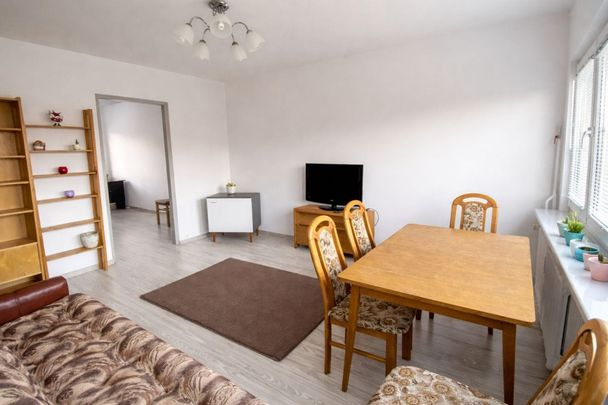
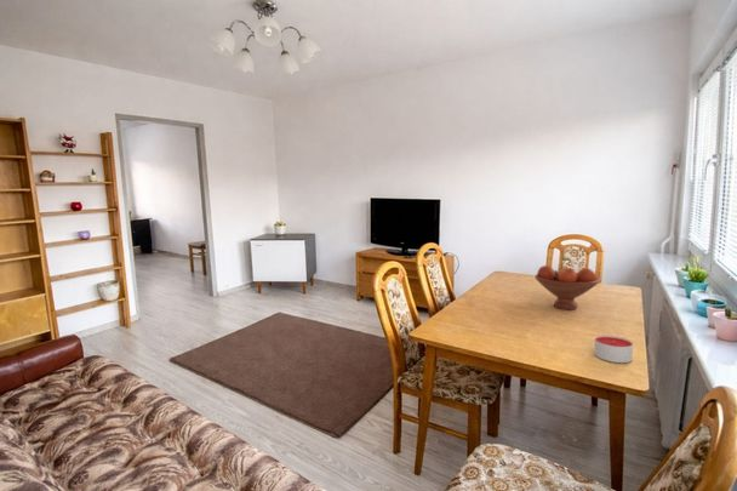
+ candle (612, 348)
+ fruit bowl (566, 286)
